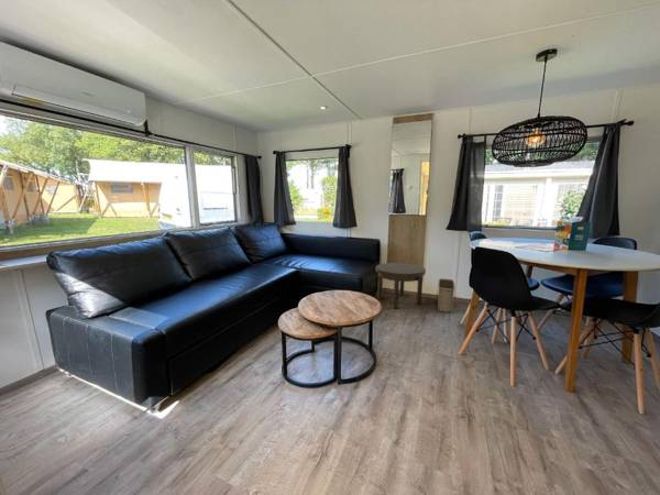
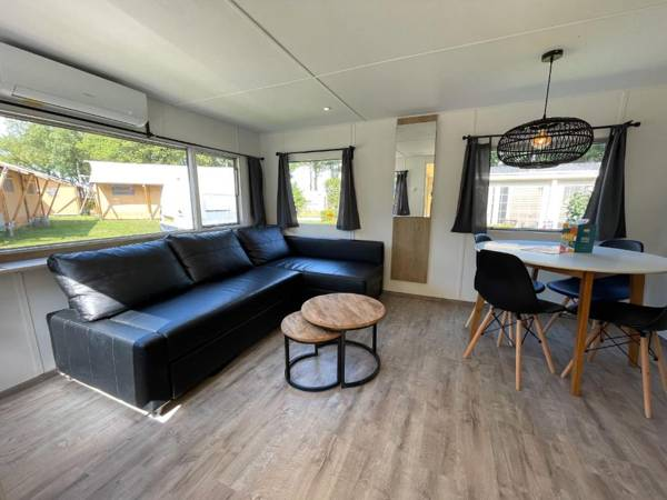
- basket (446, 294)
- side table (398, 284)
